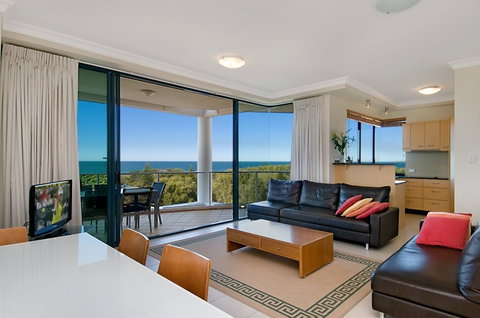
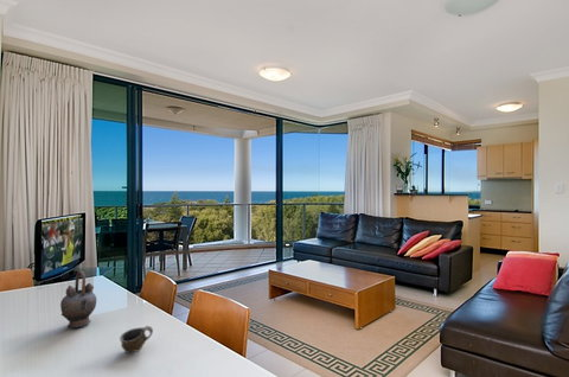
+ teapot (79, 299)
+ cup (134, 339)
